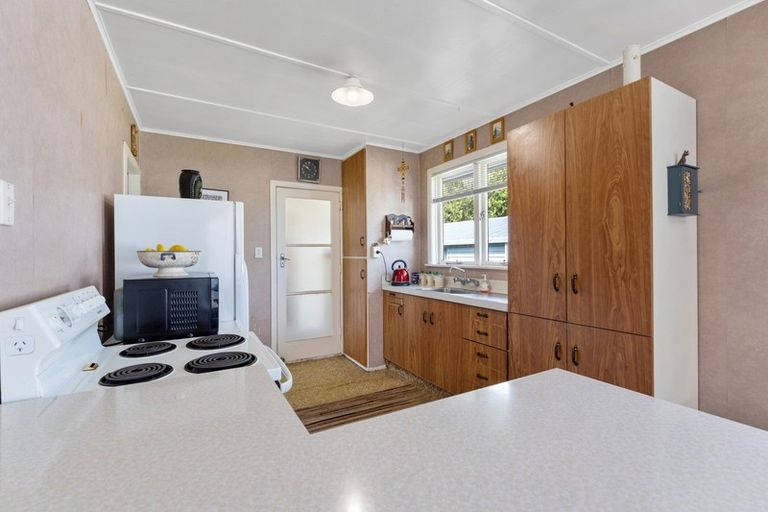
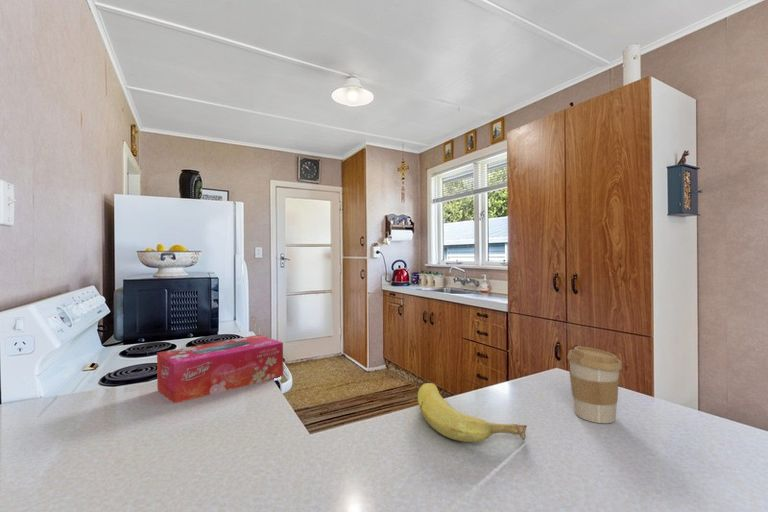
+ fruit (464, 414)
+ coffee cup (594, 382)
+ tissue box (223, 364)
